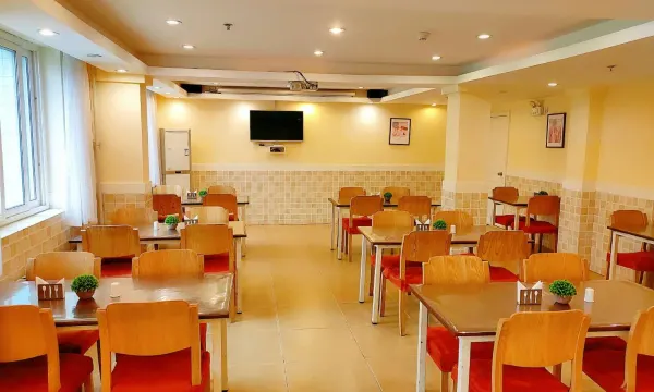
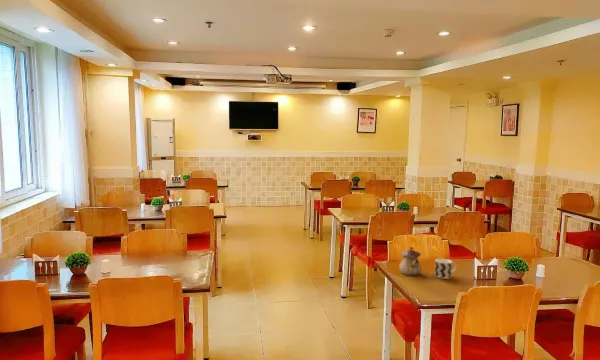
+ teapot (410, 259)
+ cup (445, 268)
